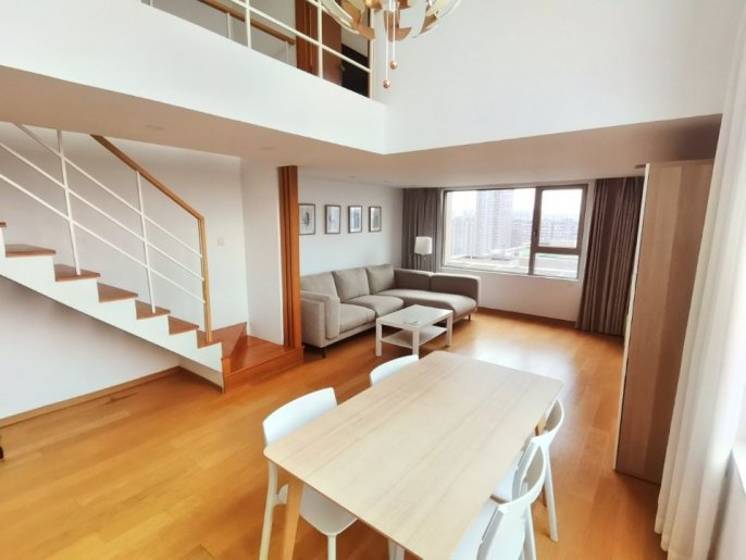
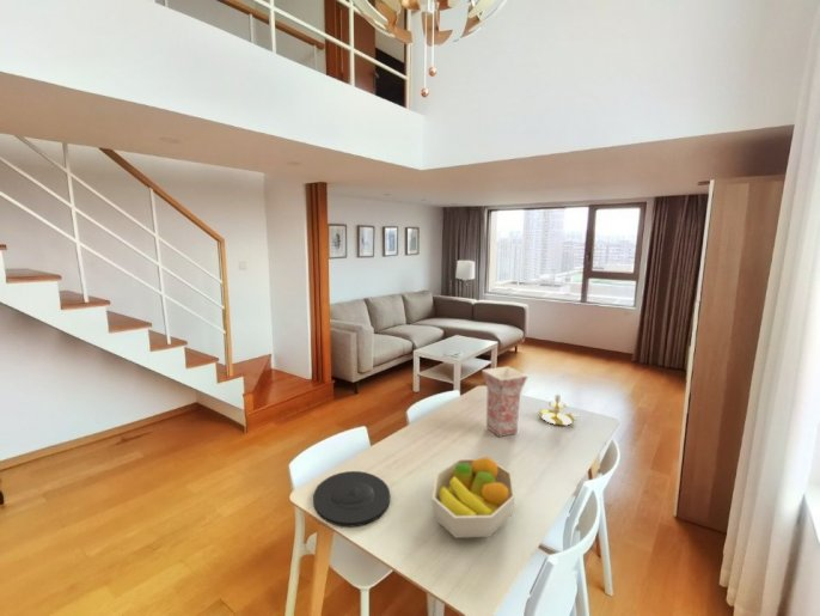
+ vase (502, 402)
+ fruit bowl (473, 492)
+ plate (351, 493)
+ candle holder (559, 403)
